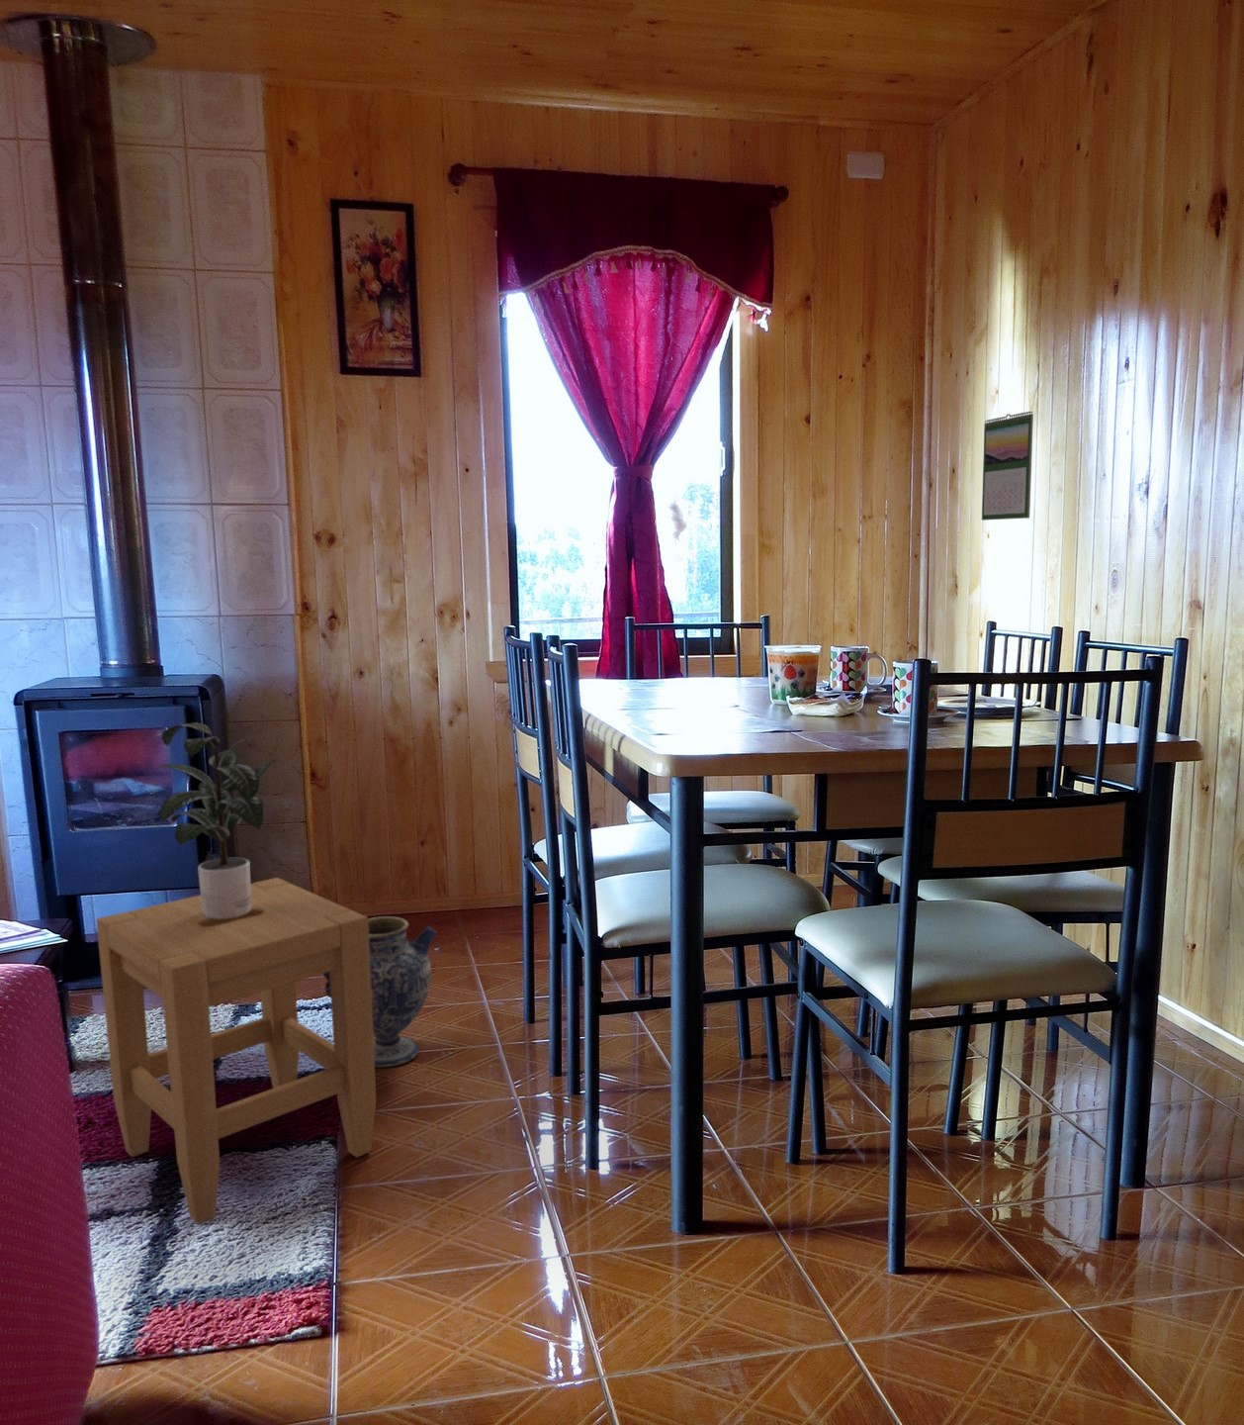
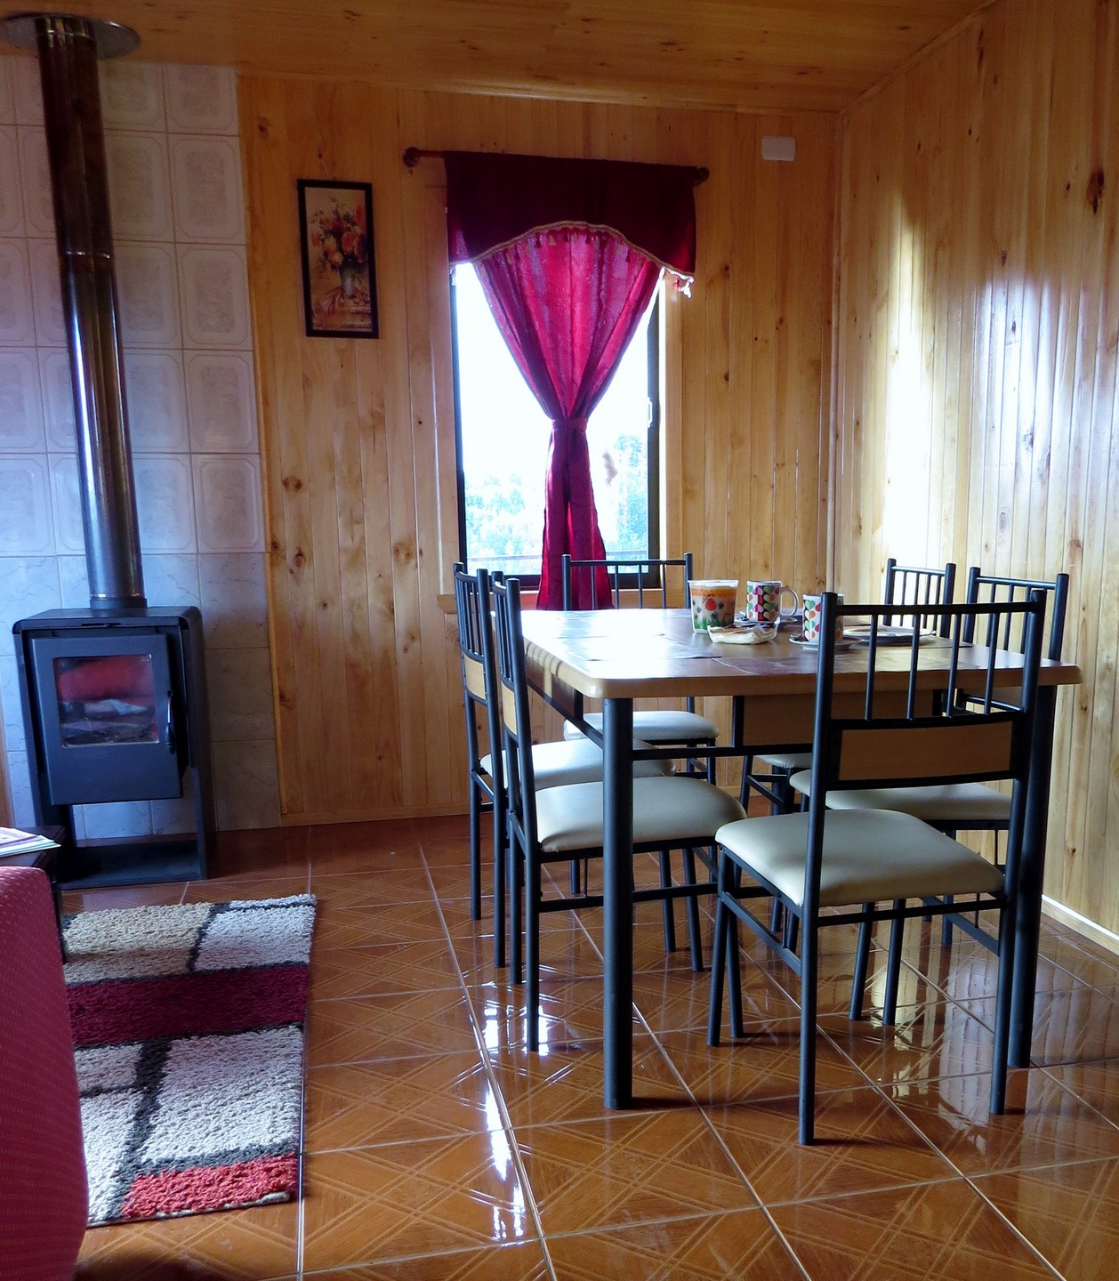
- stool (240, 1036)
- potted plant (227, 819)
- calendar (1005, 467)
- ceramic jug (379, 990)
